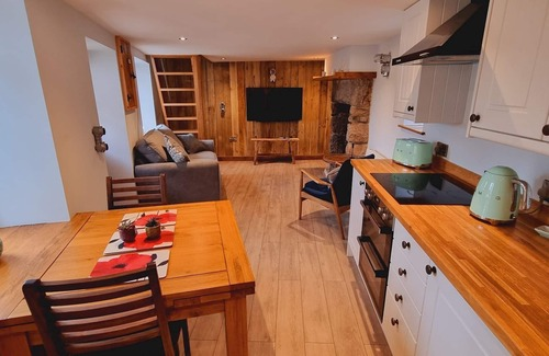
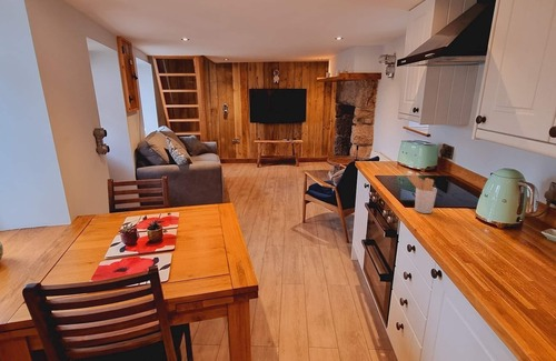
+ utensil holder (420, 192)
